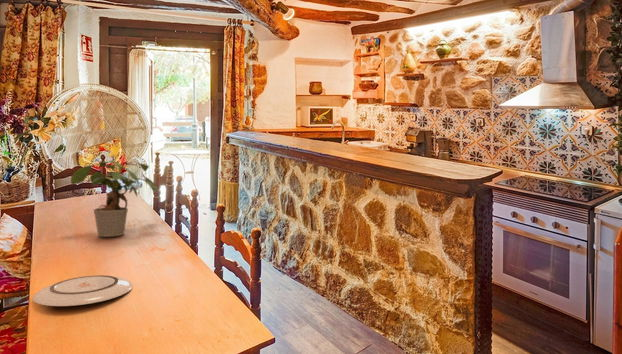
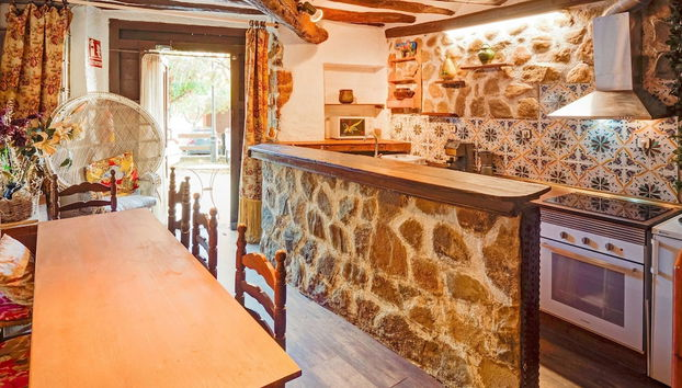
- potted plant (120, 196)
- plate (85, 287)
